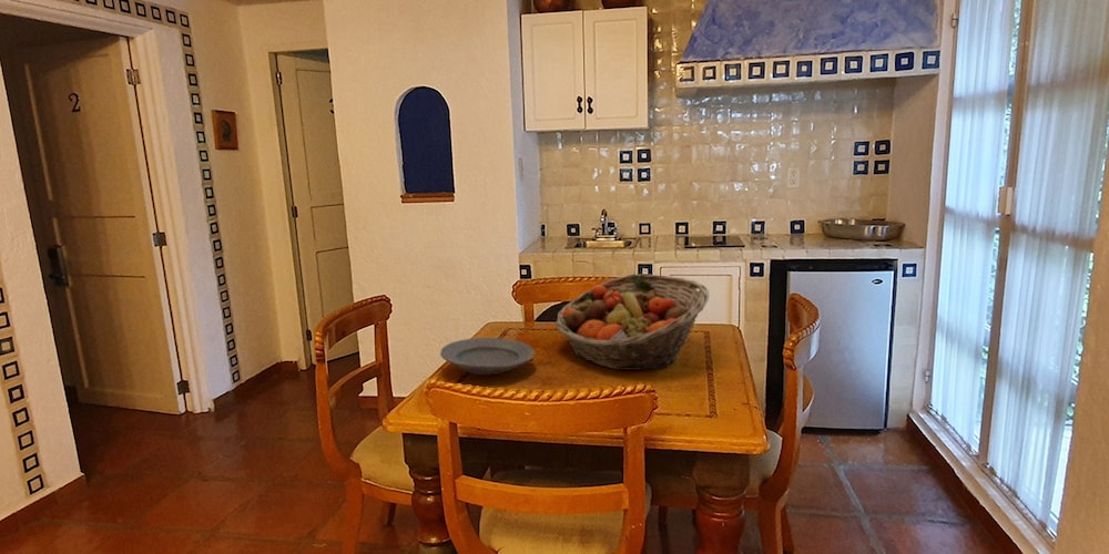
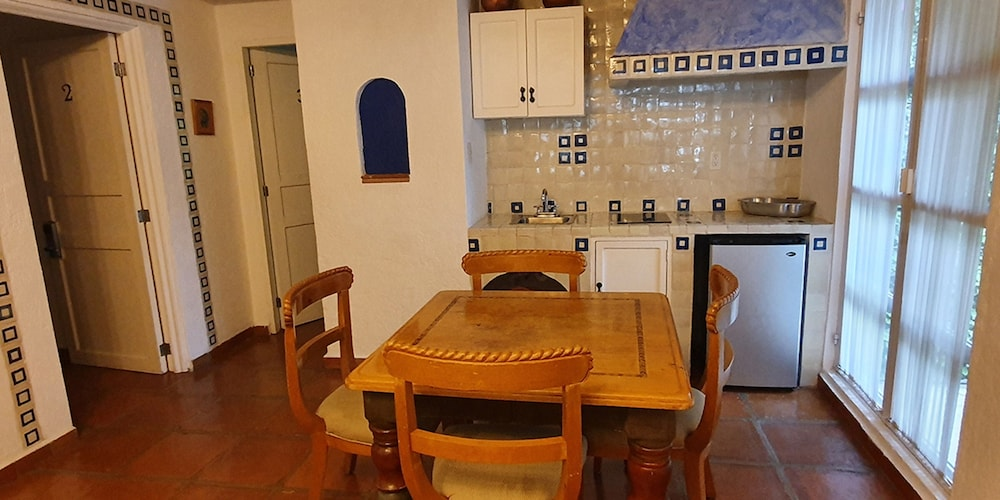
- fruit basket (630, 318)
- plate (487, 358)
